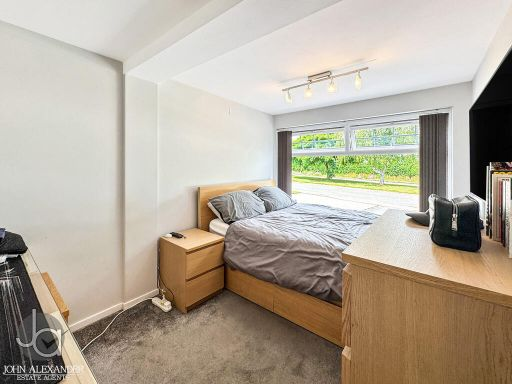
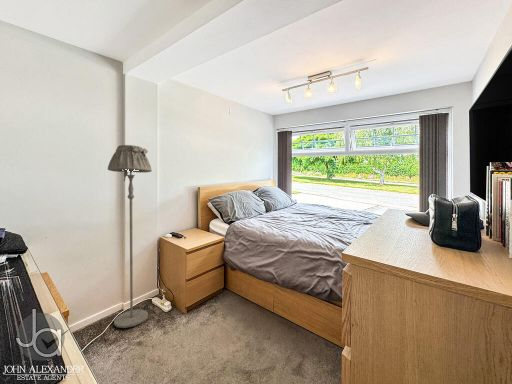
+ floor lamp (130, 232)
